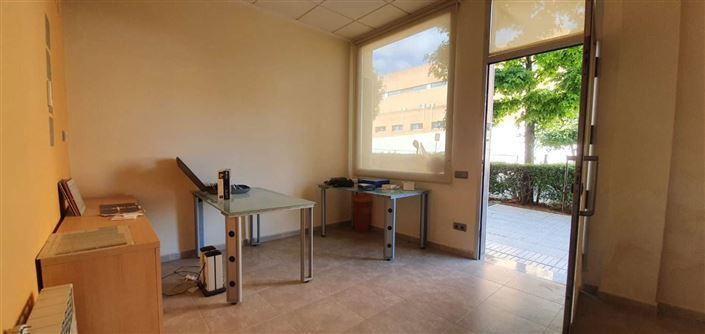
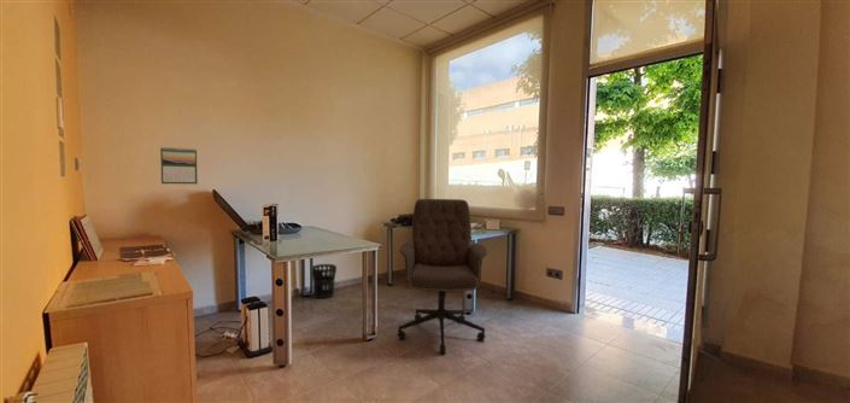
+ calendar (178, 165)
+ wastebasket (323, 281)
+ office chair (441, 267)
